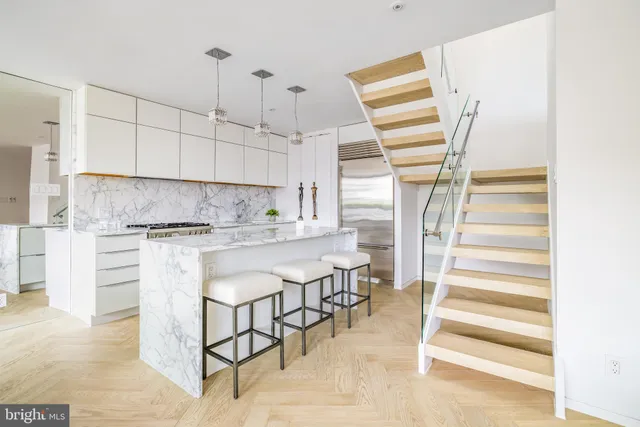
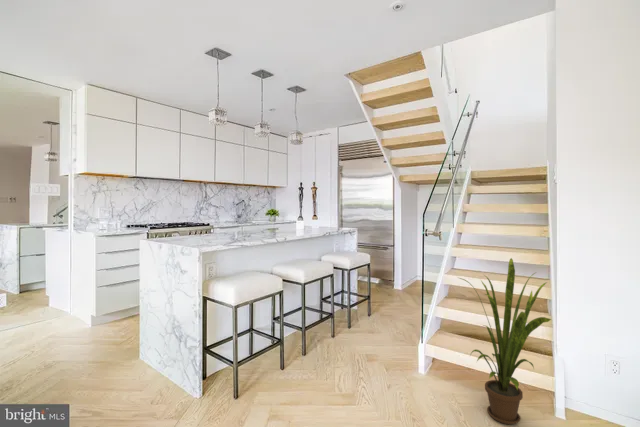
+ house plant (500, 336)
